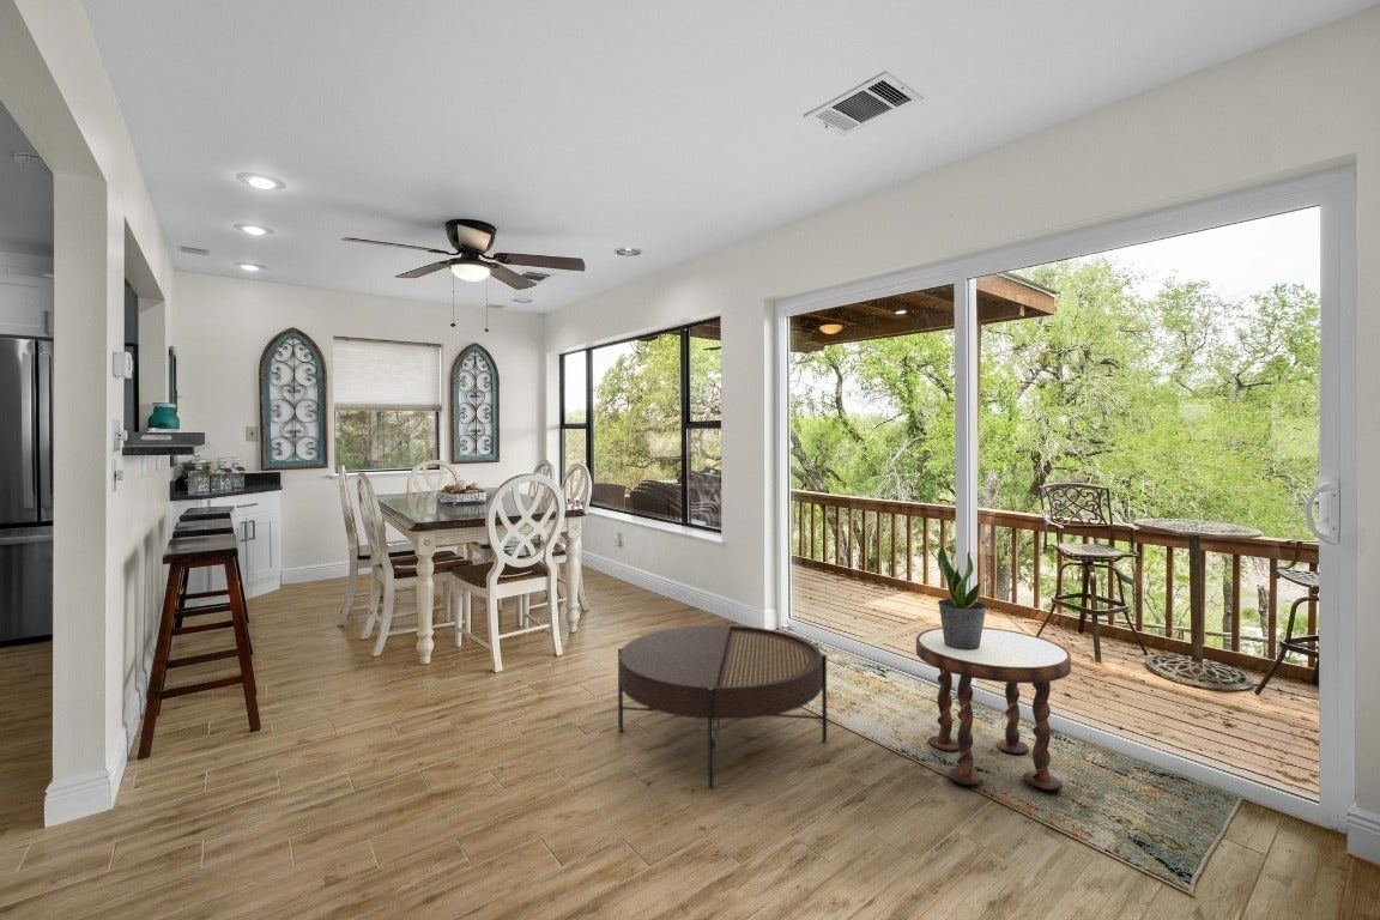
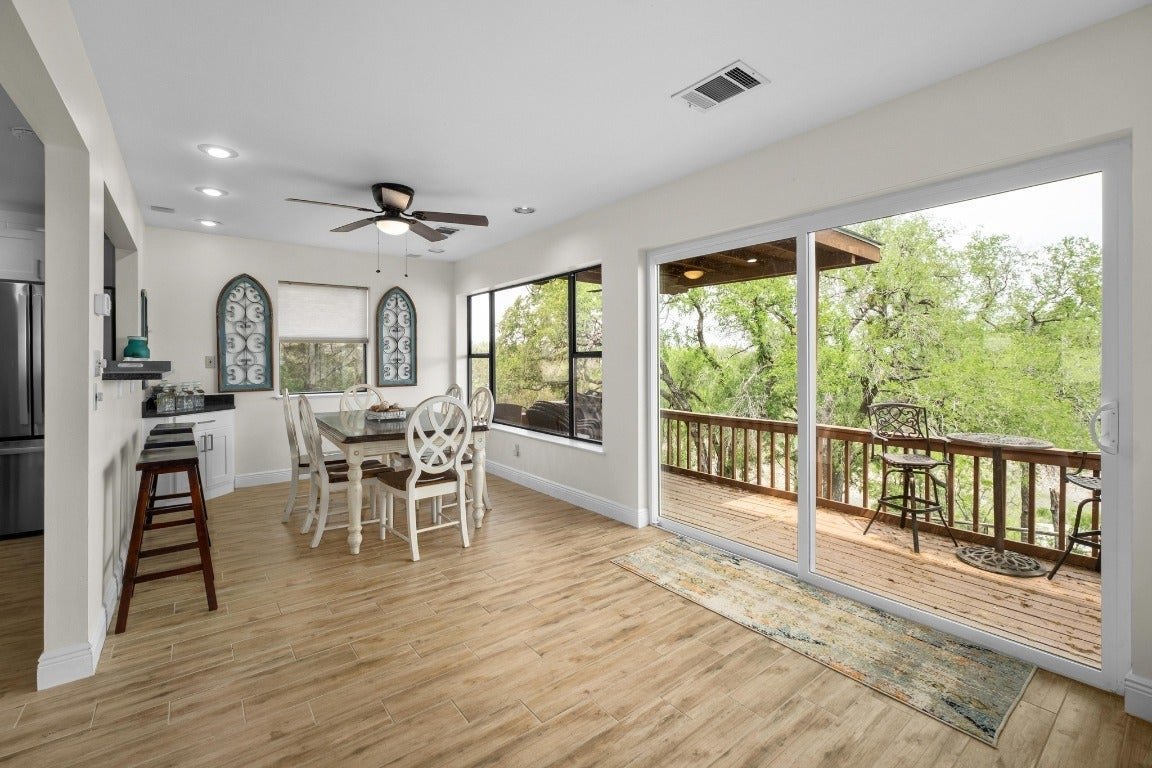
- side table (1006, 701)
- potted plant (962, 593)
- coffee table (720, 694)
